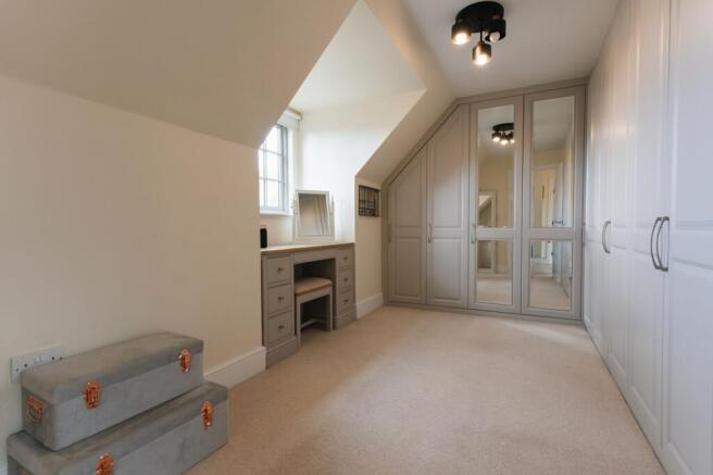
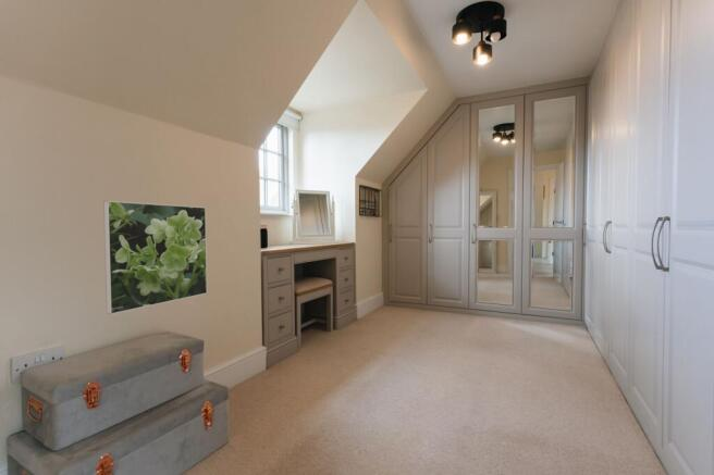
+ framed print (162, 253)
